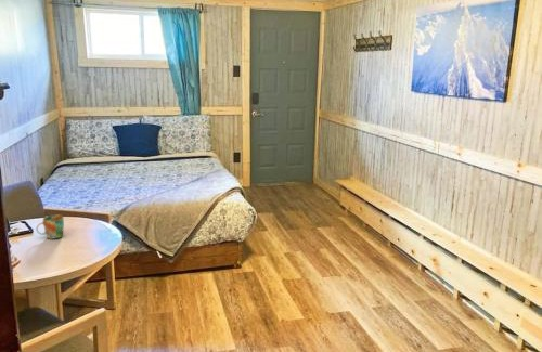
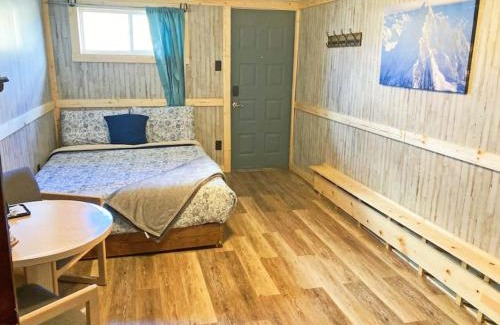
- mug (50, 227)
